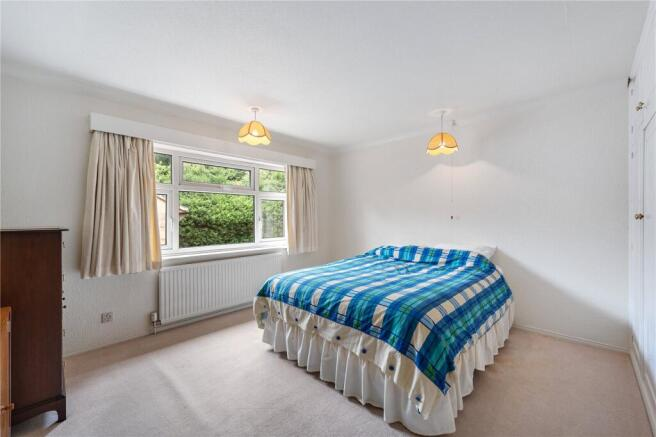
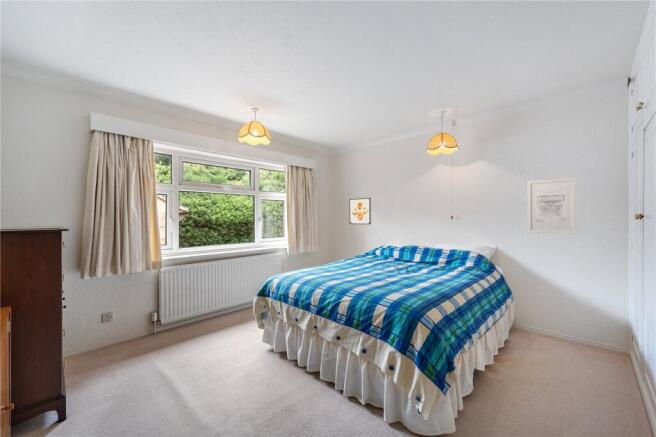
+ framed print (359, 211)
+ wall art (550, 206)
